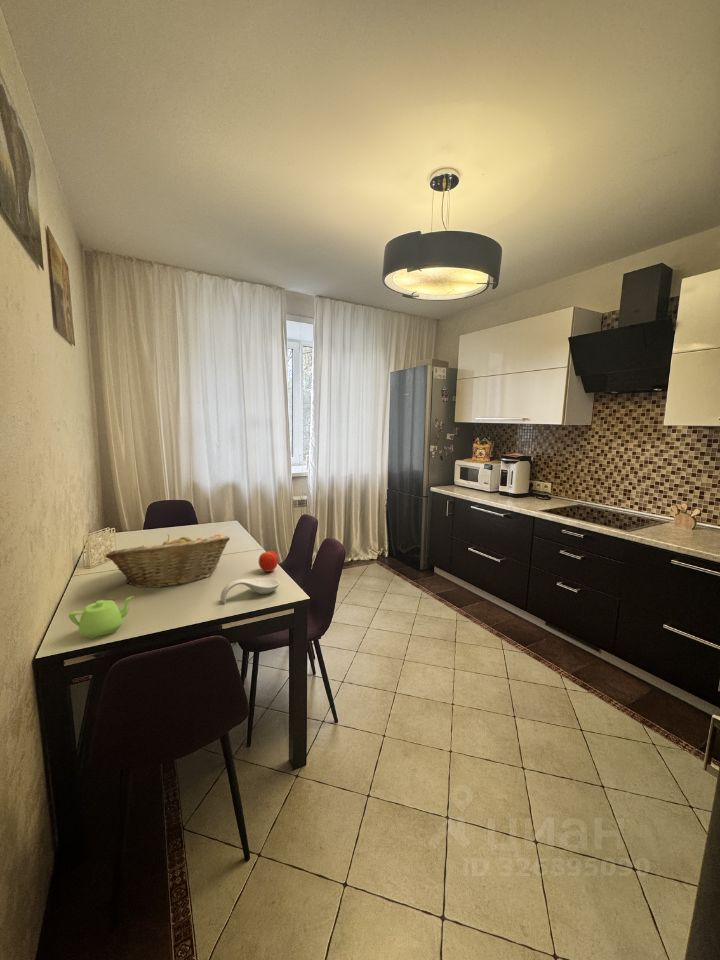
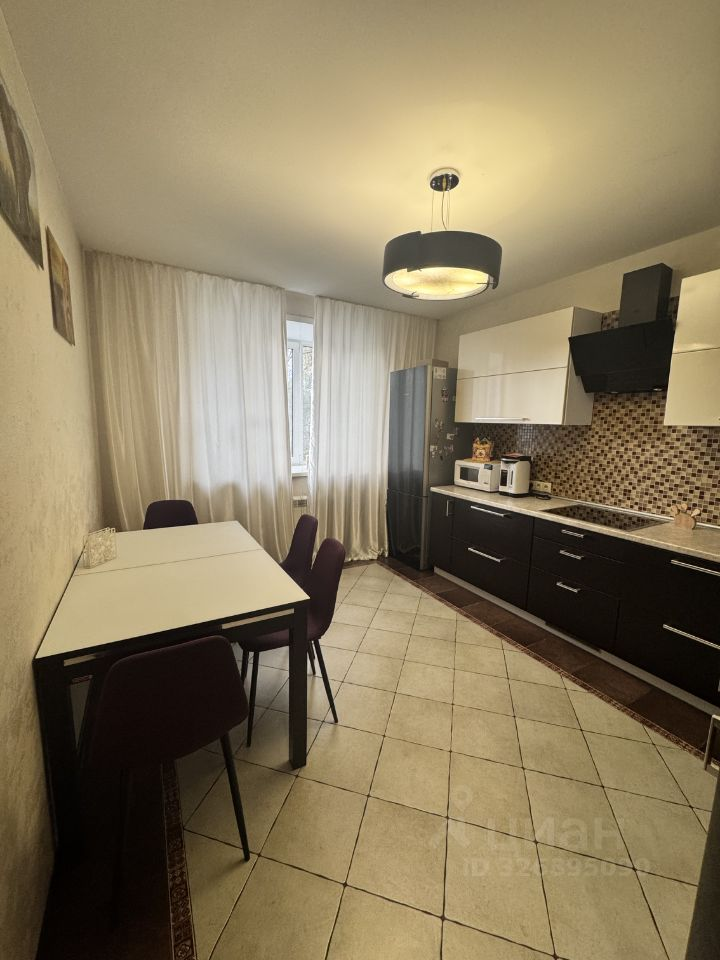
- spoon rest (251, 586)
- teapot (103, 615)
- apple (268, 560)
- fruit basket (172, 554)
